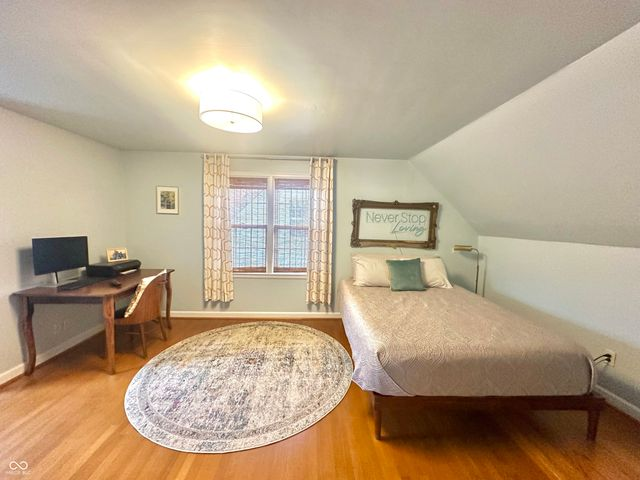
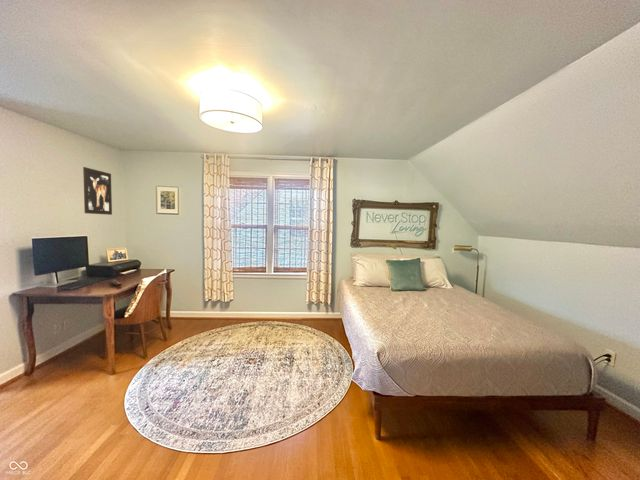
+ wall art (98, 192)
